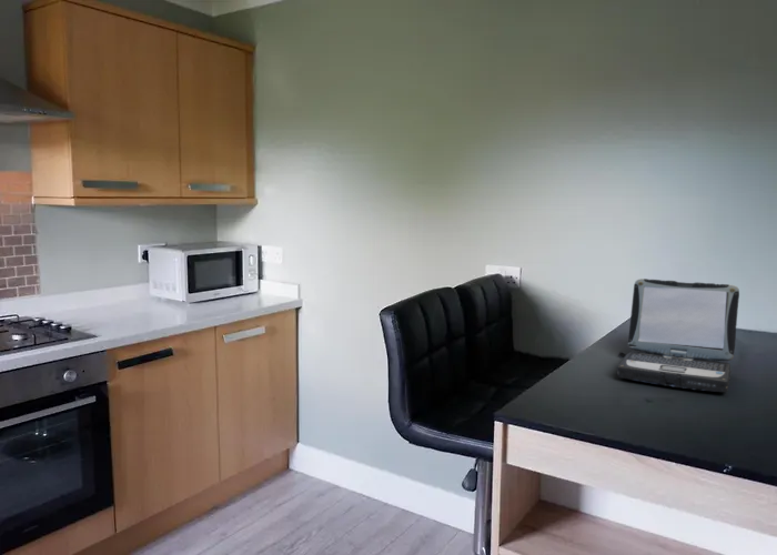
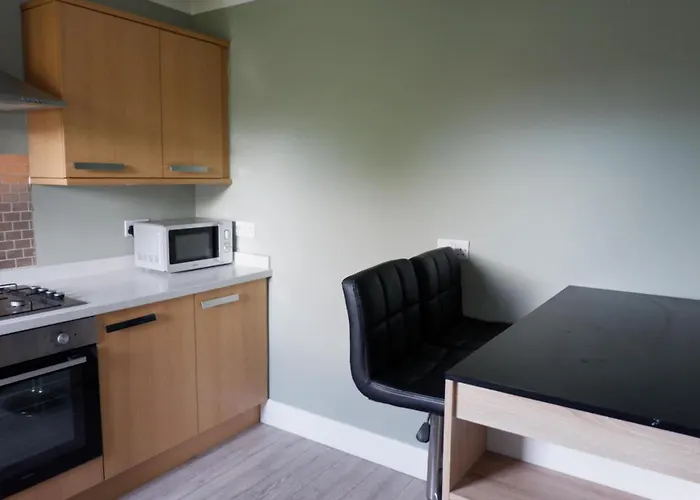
- laptop (676, 330)
